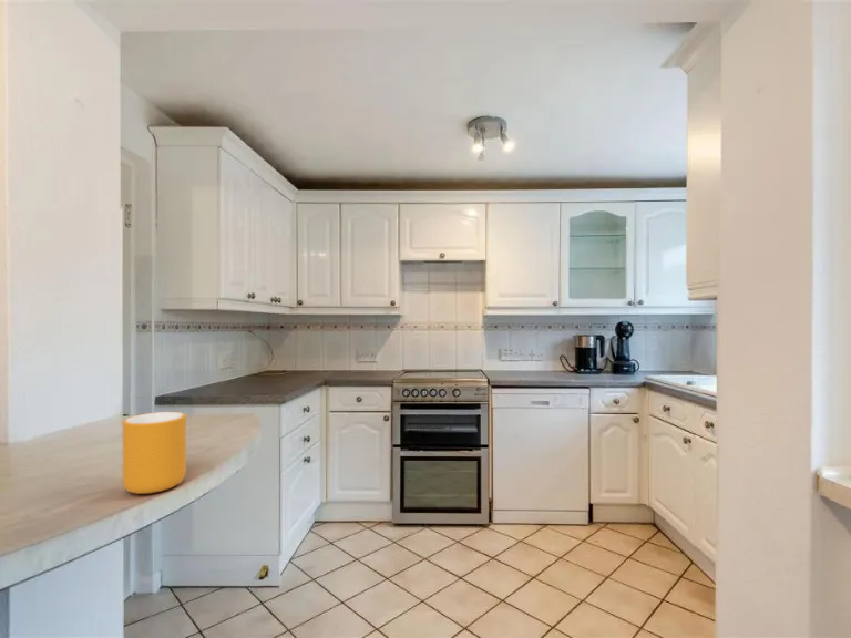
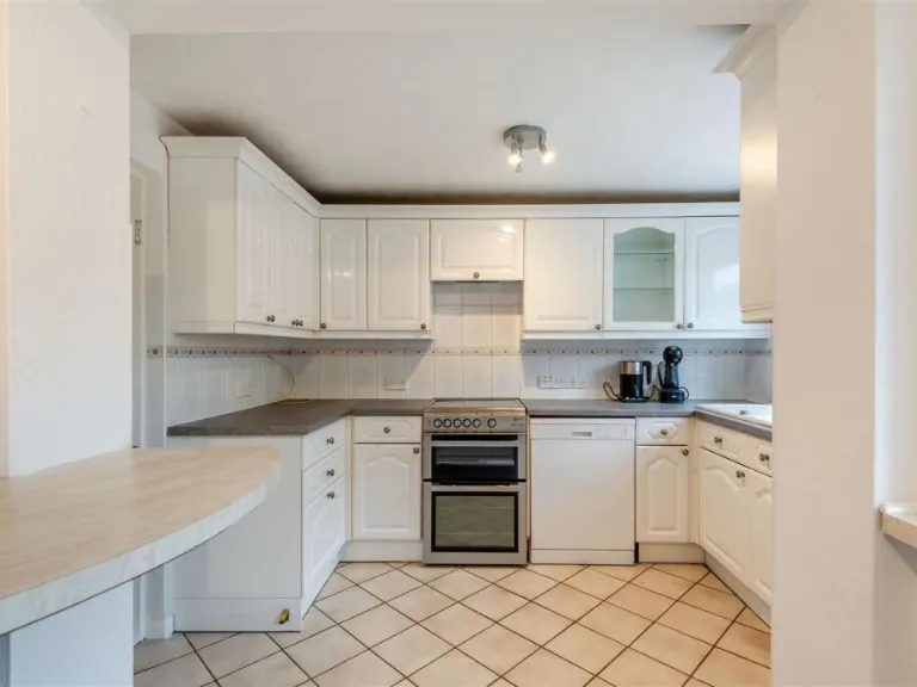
- mug (152, 449)
